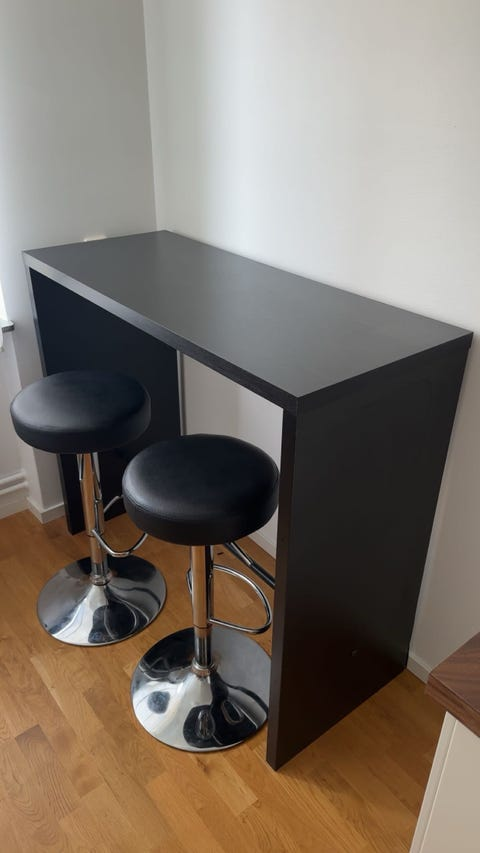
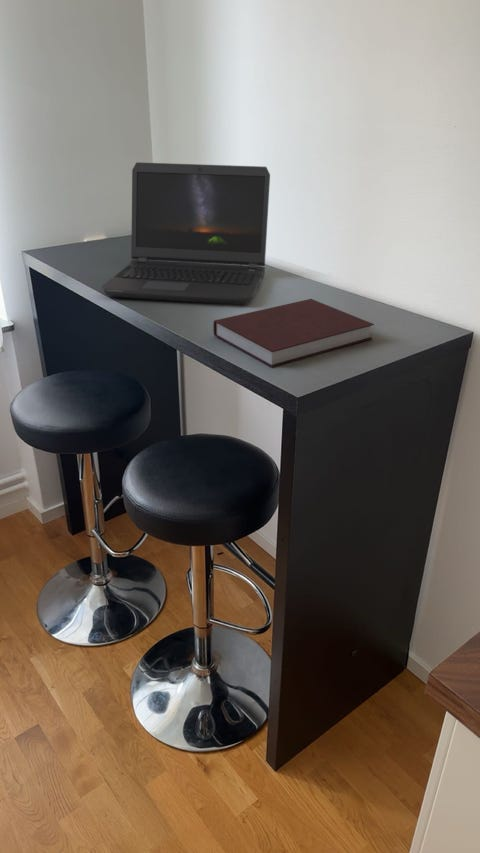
+ notebook (293, 329)
+ laptop computer (188, 230)
